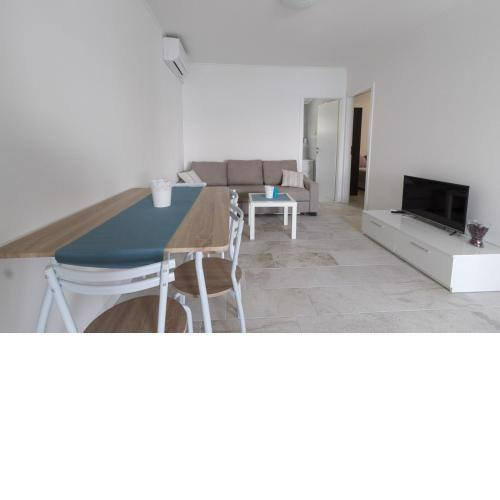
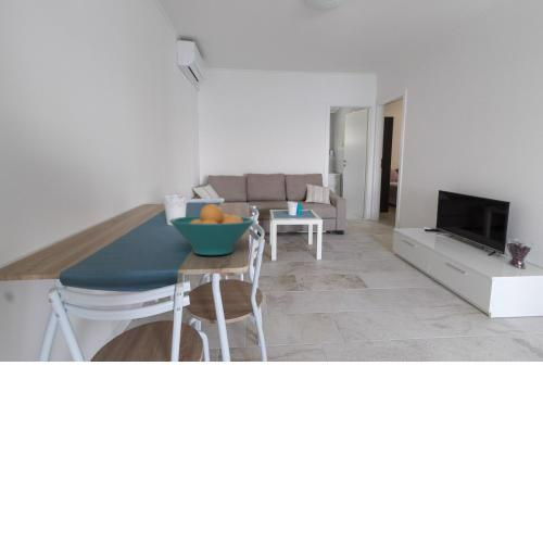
+ fruit bowl (212, 228)
